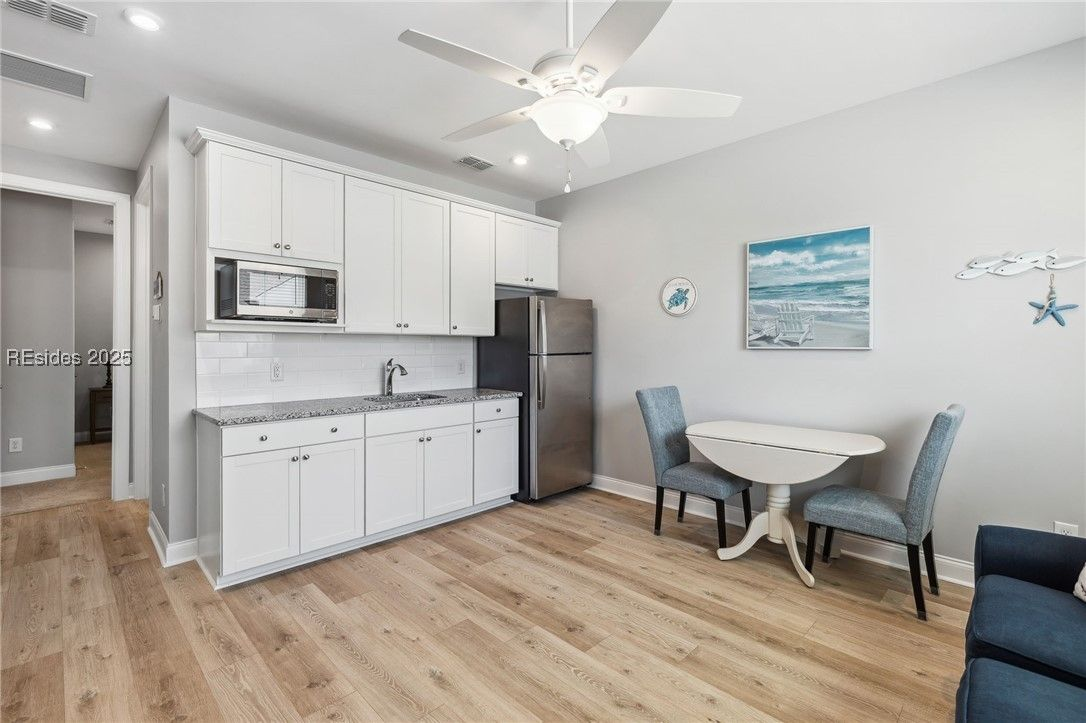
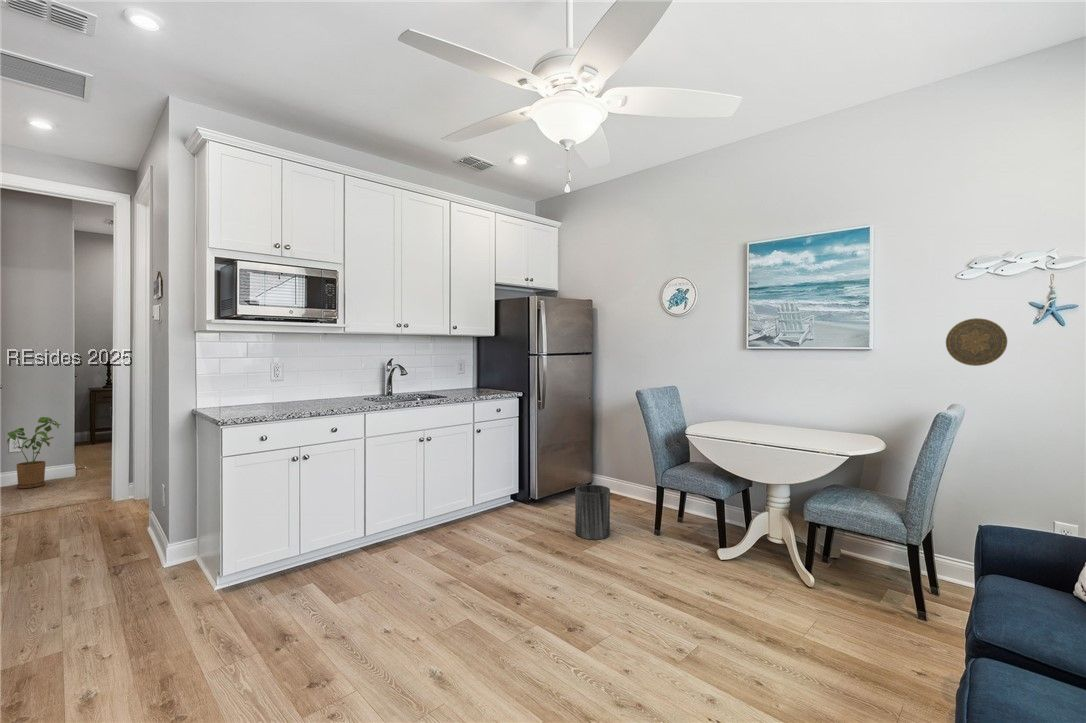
+ decorative plate (975, 342)
+ house plant (33, 451)
+ trash can (592, 511)
